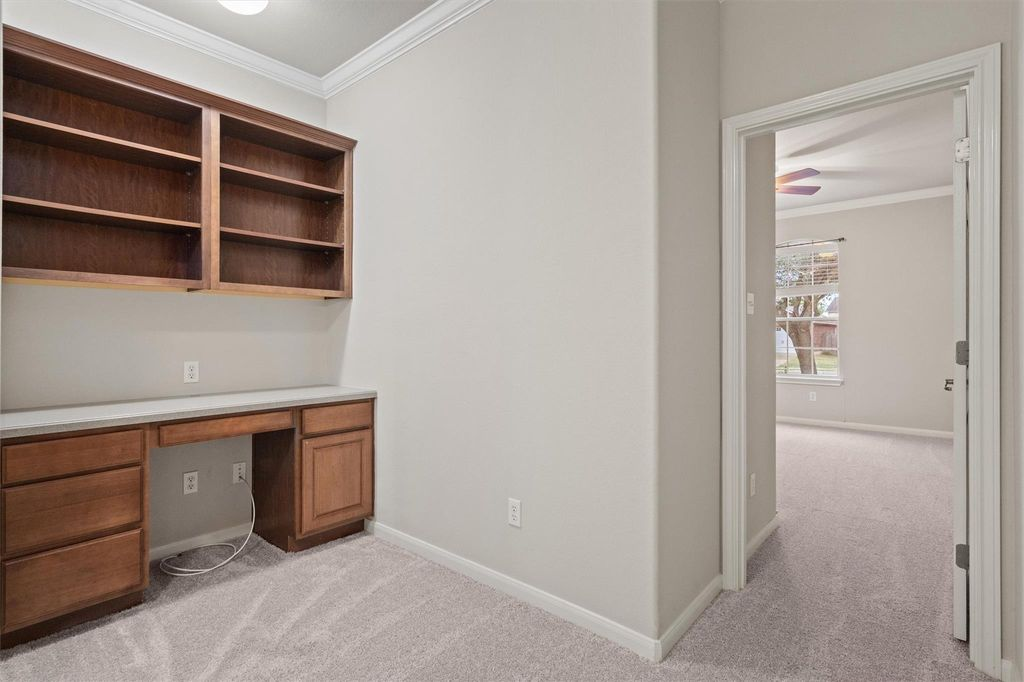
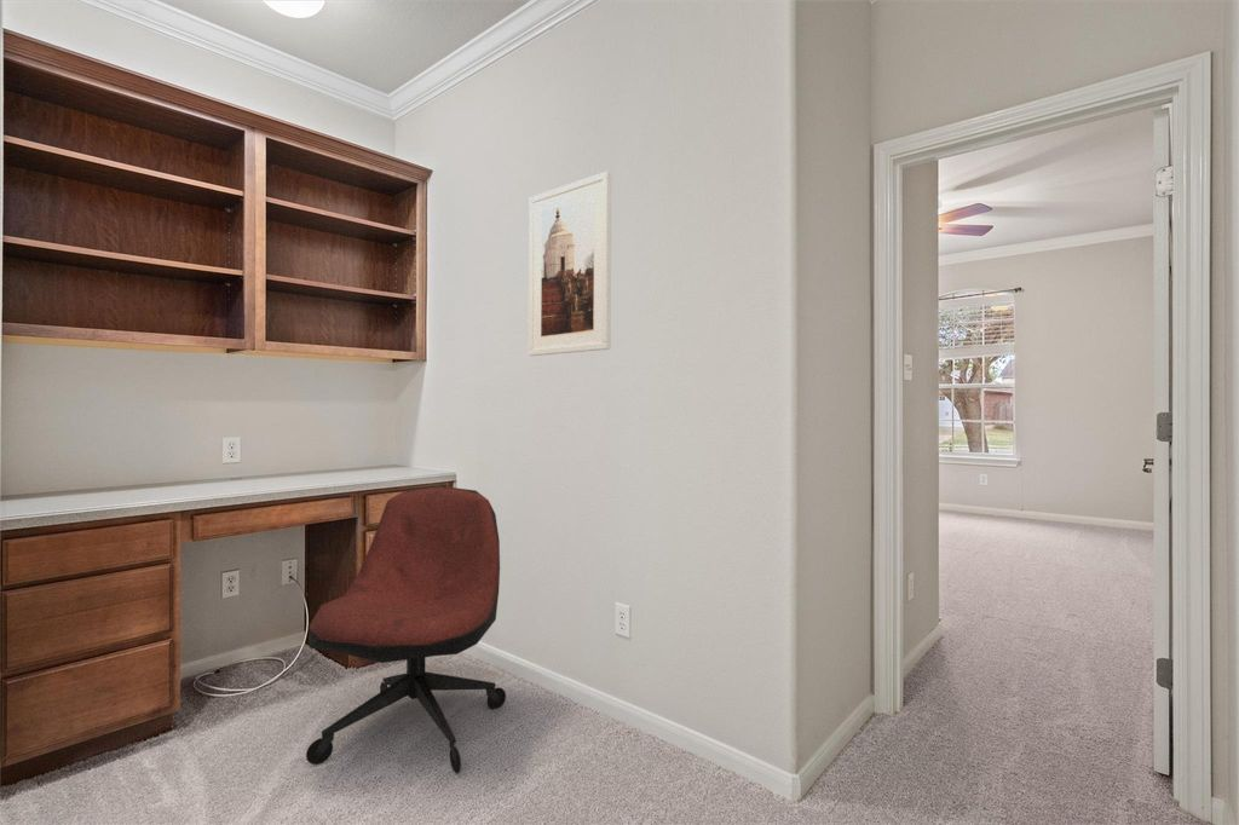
+ office chair (415, 613)
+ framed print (567, 269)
